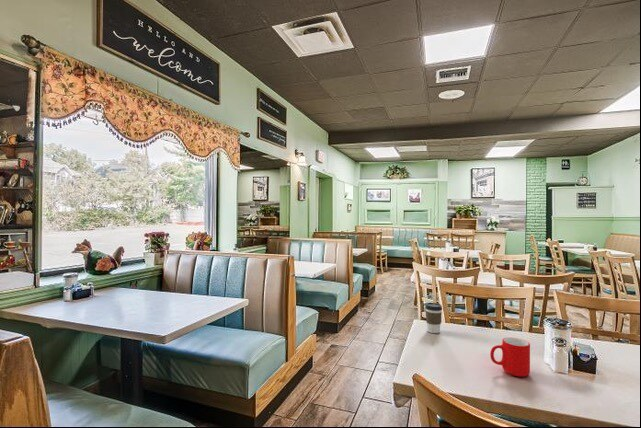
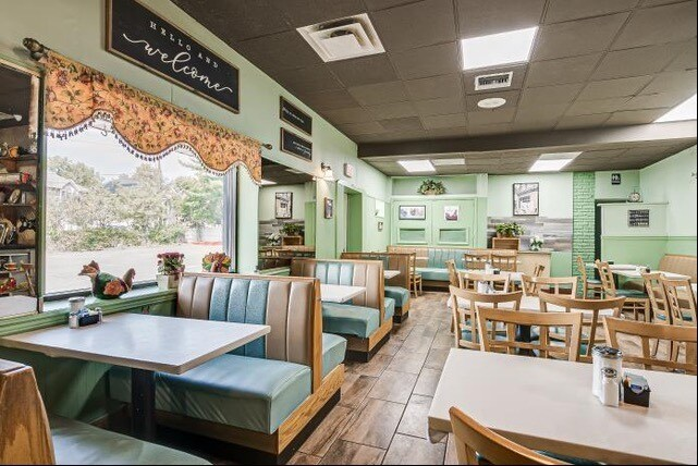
- cup (509, 356)
- coffee cup (433, 317)
